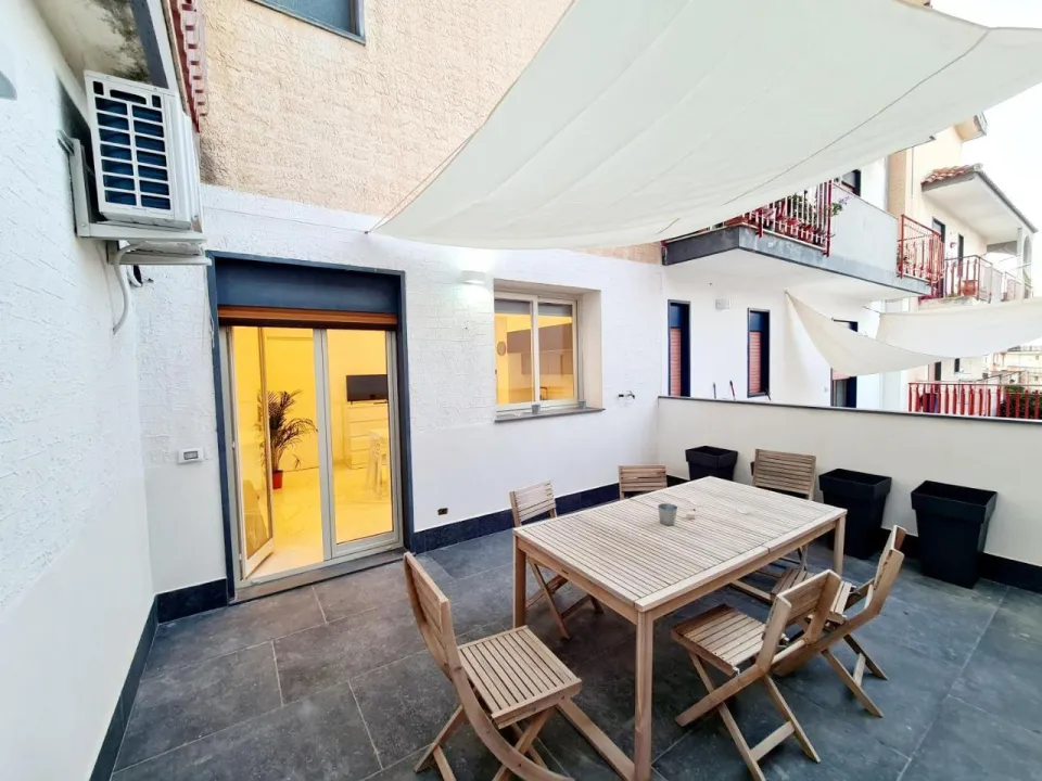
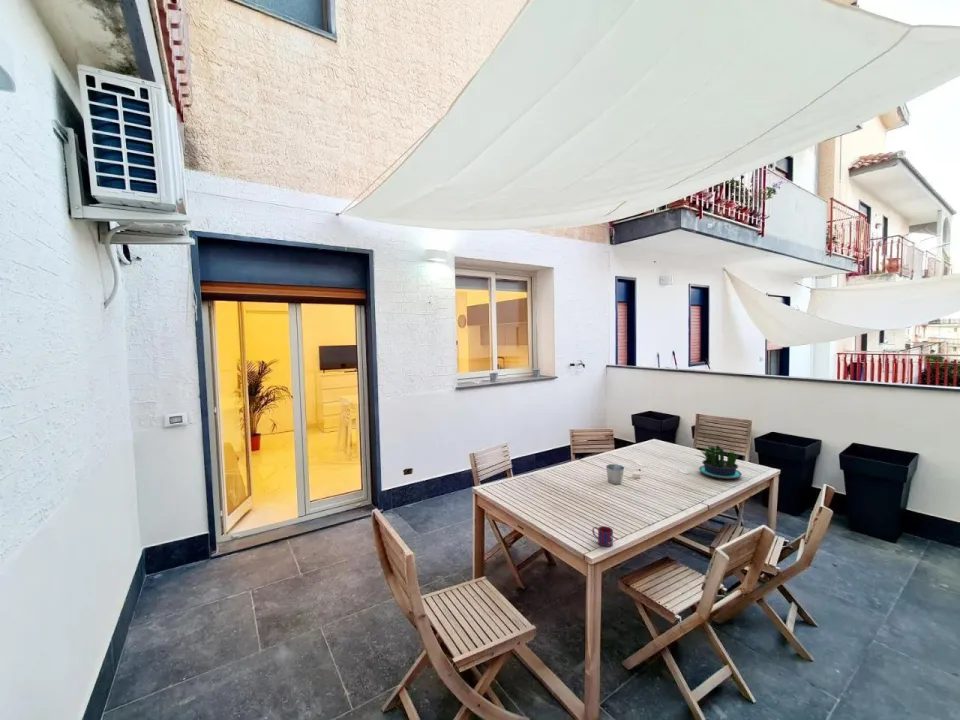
+ mug (602, 535)
+ potted plant (716, 459)
